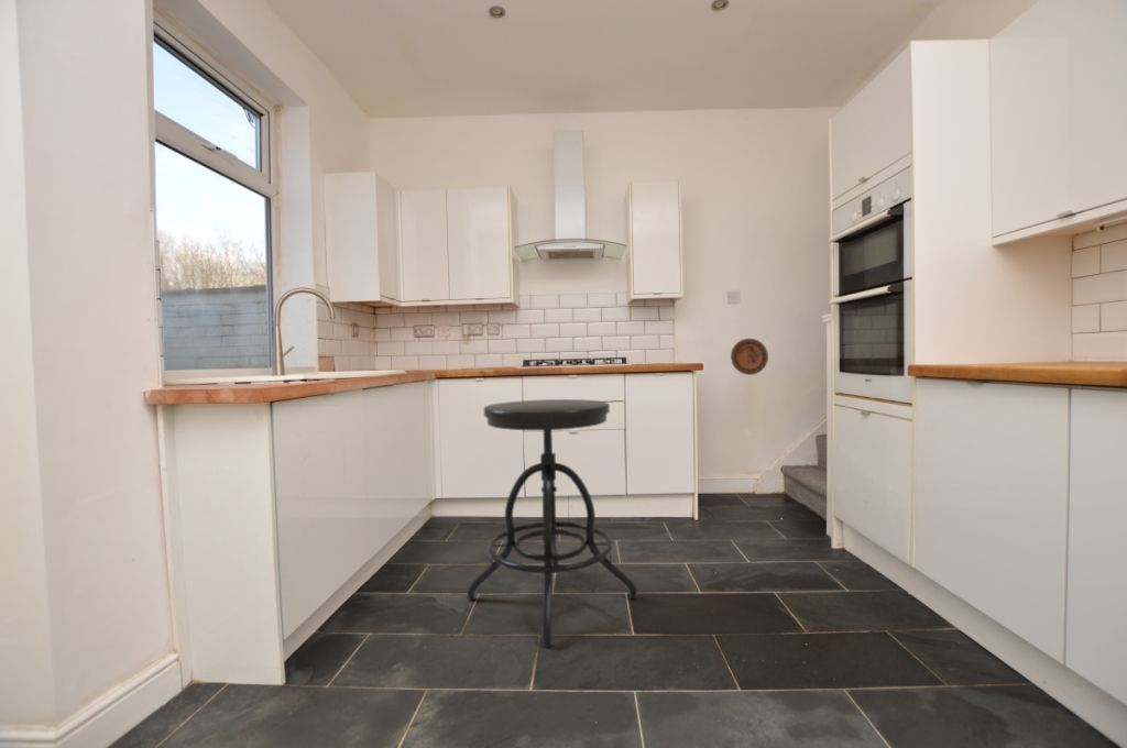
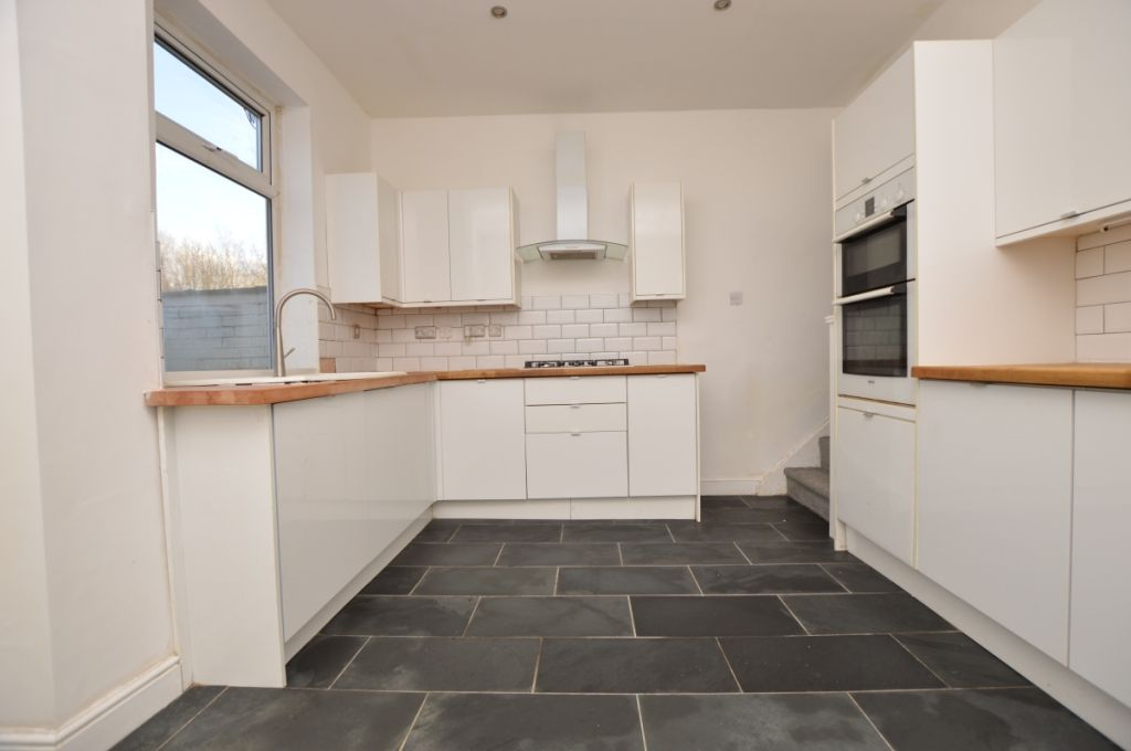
- decorative plate (748, 356)
- stool (549, 502)
